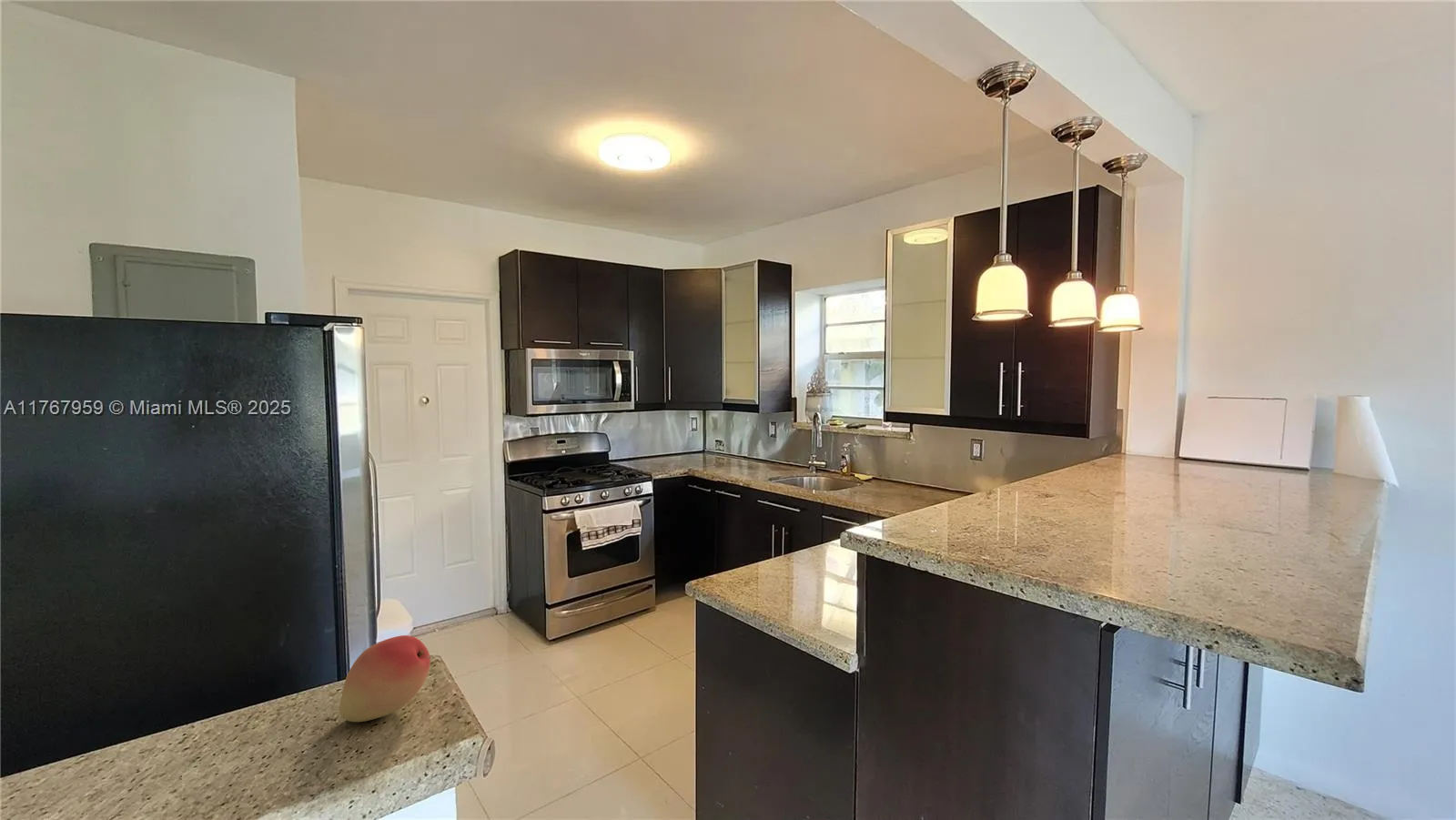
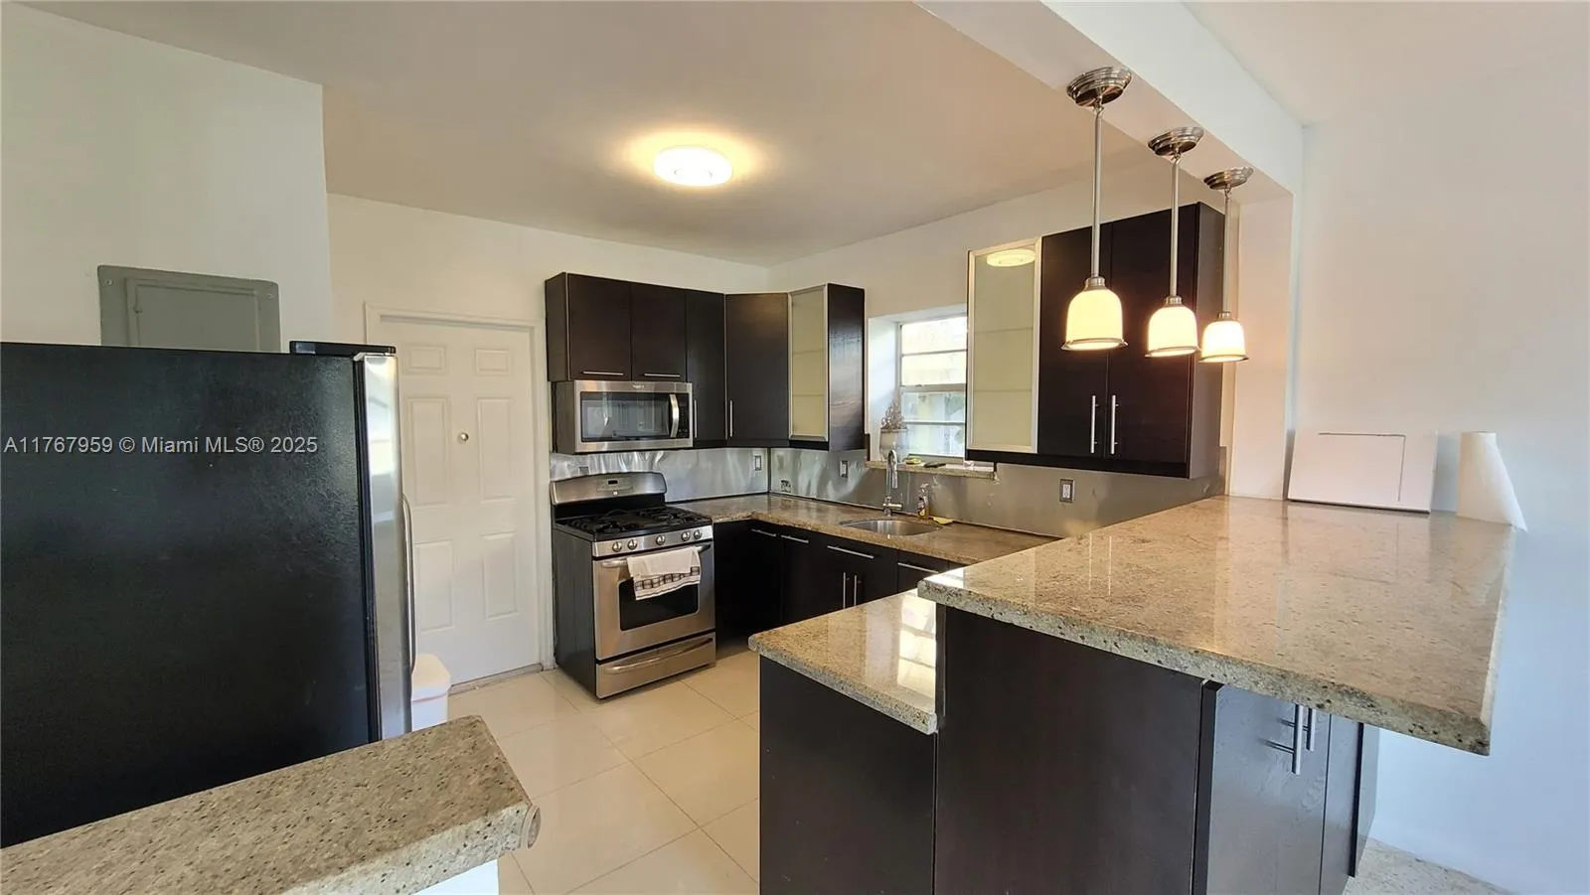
- fruit (386, 676)
